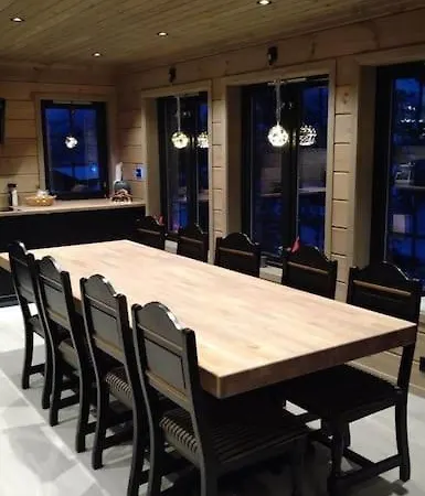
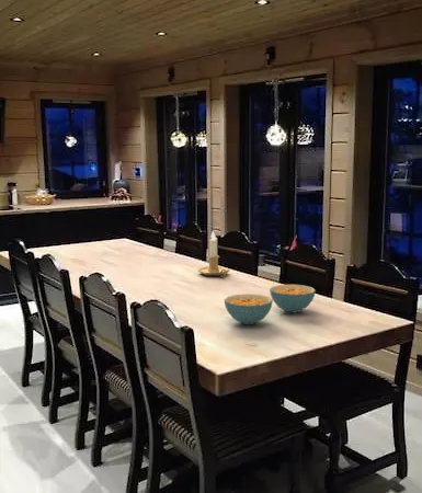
+ candlestick (215, 252)
+ cereal bowl (292, 299)
+ cereal bowl (248, 311)
